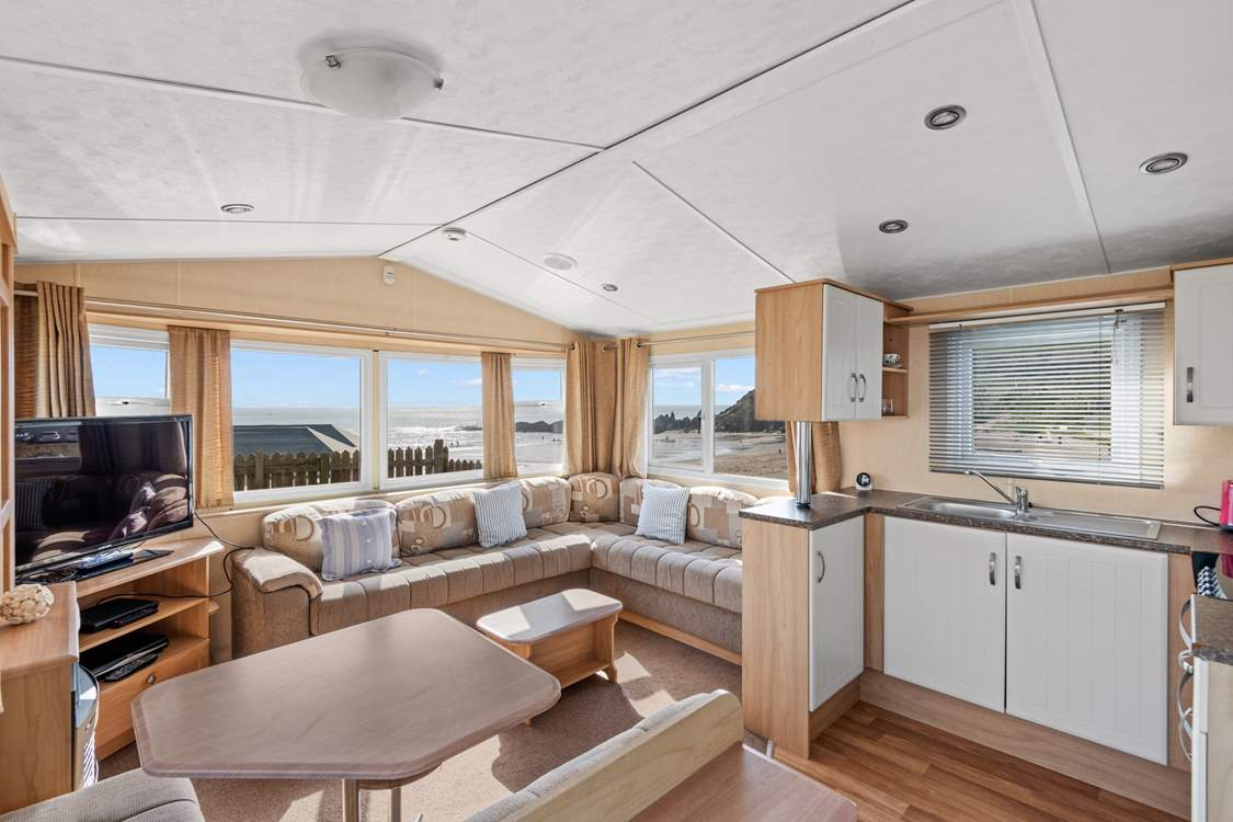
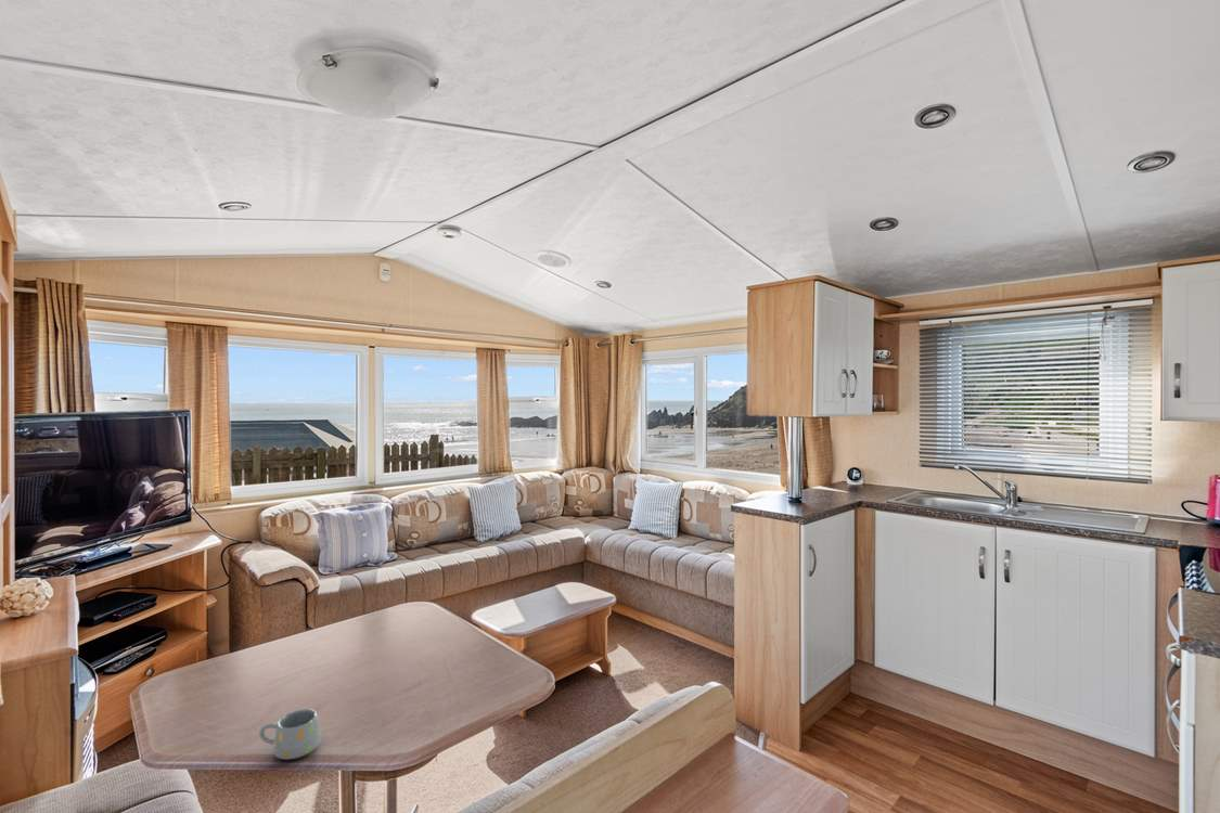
+ mug (290, 735)
